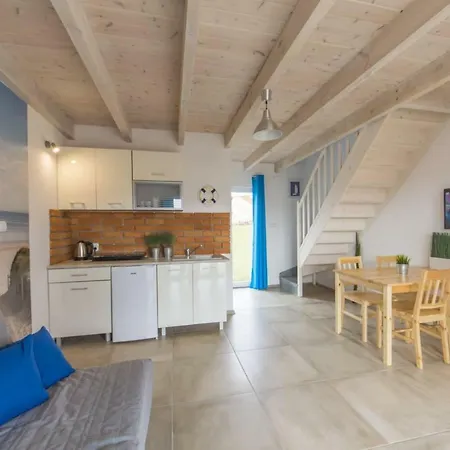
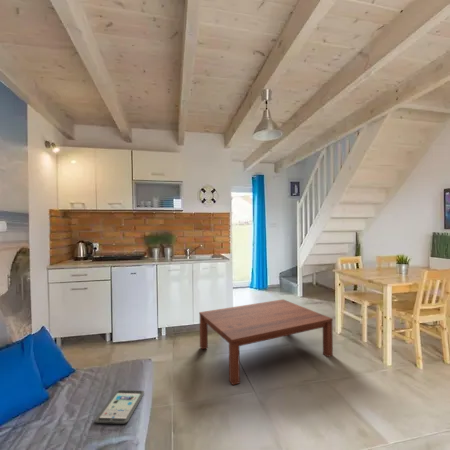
+ tablet (121, 405)
+ coffee table (263, 333)
